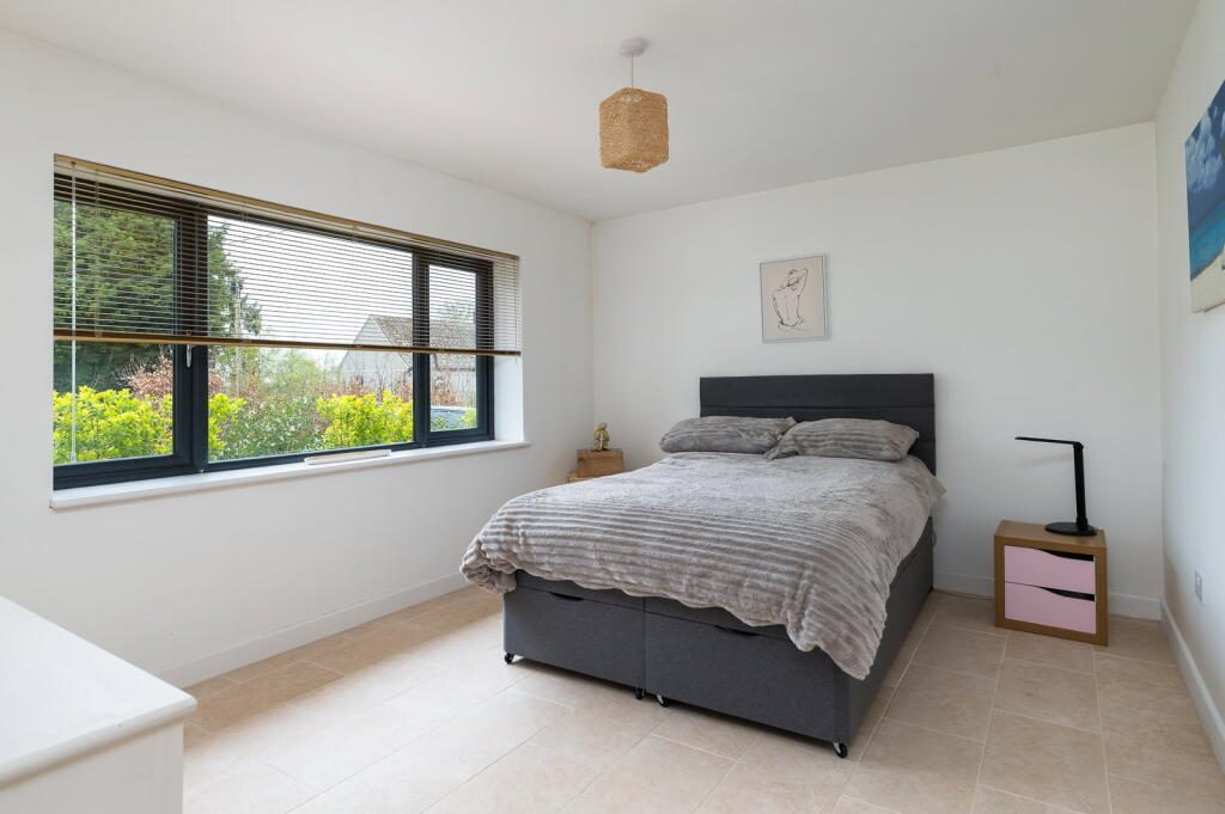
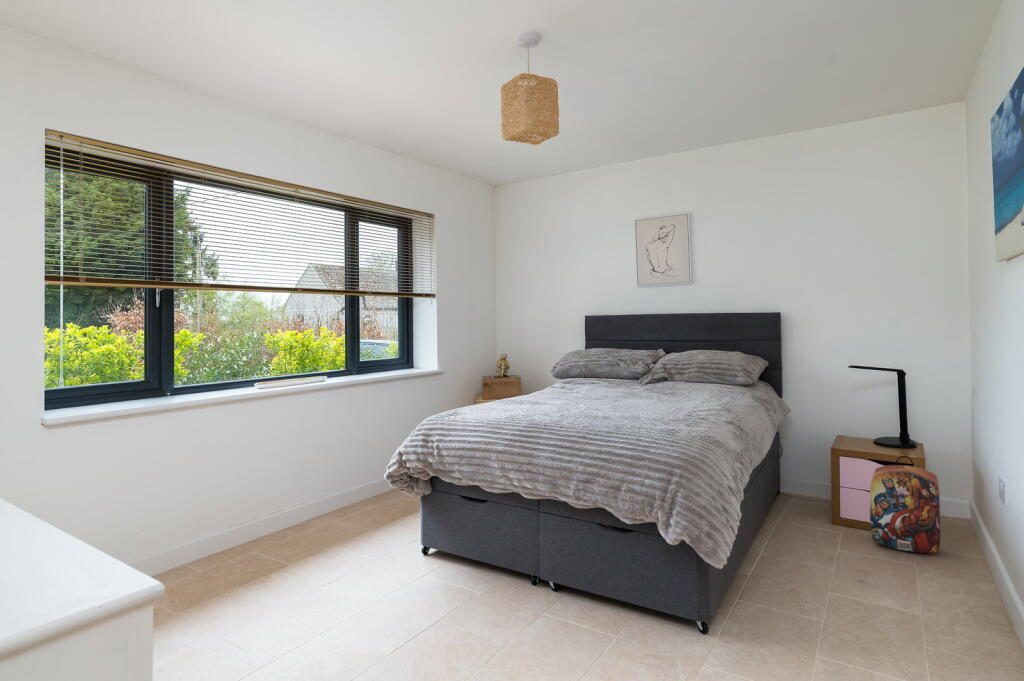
+ backpack (904, 502)
